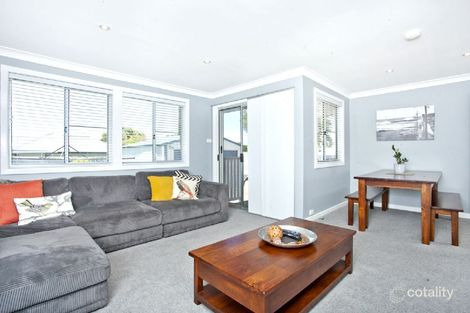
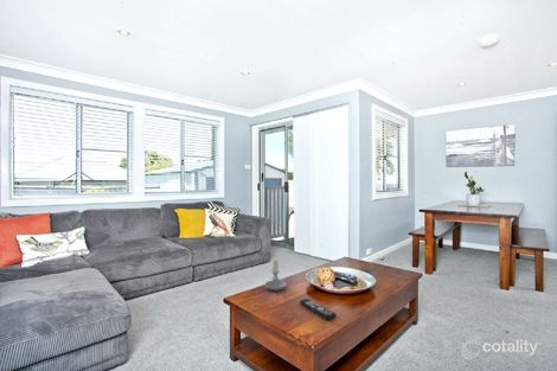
+ candle (275, 273)
+ remote control (316, 308)
